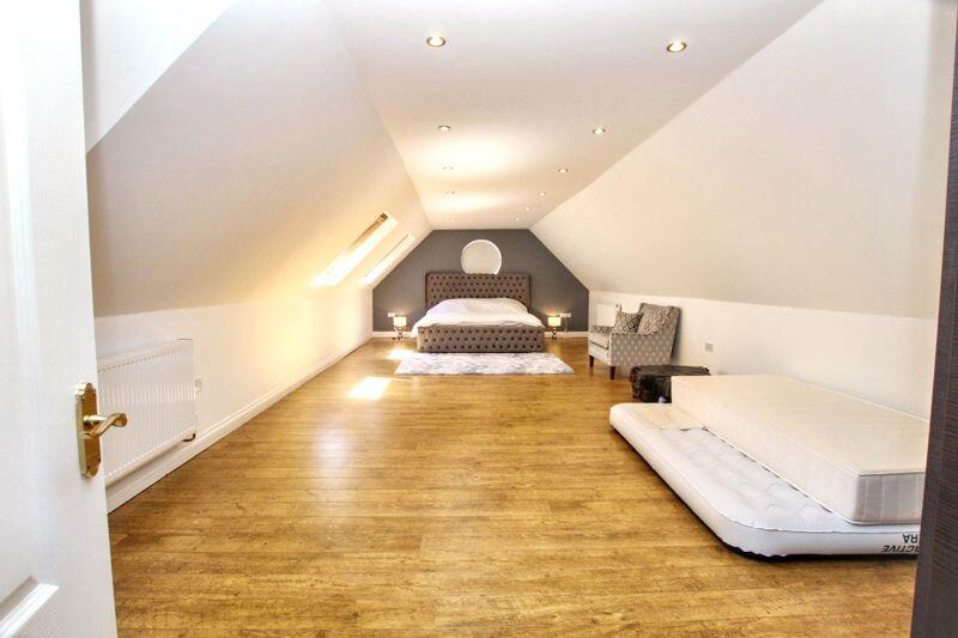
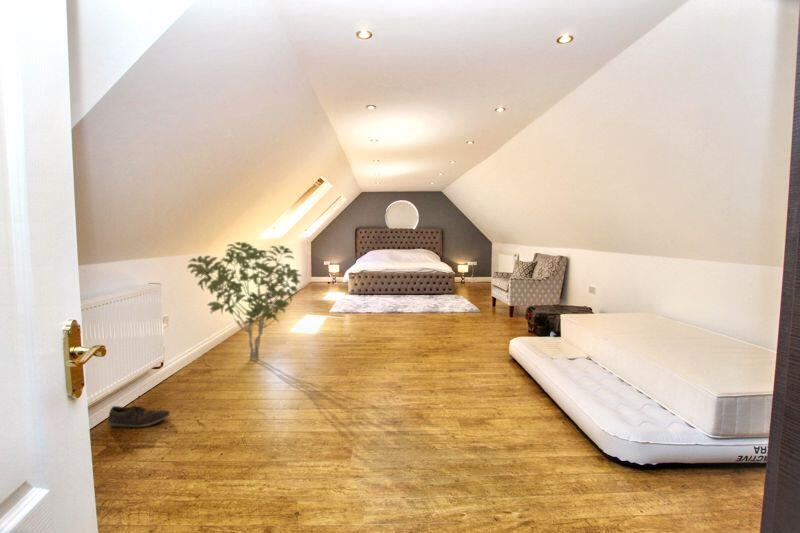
+ shoe (138, 414)
+ shrub (250, 301)
